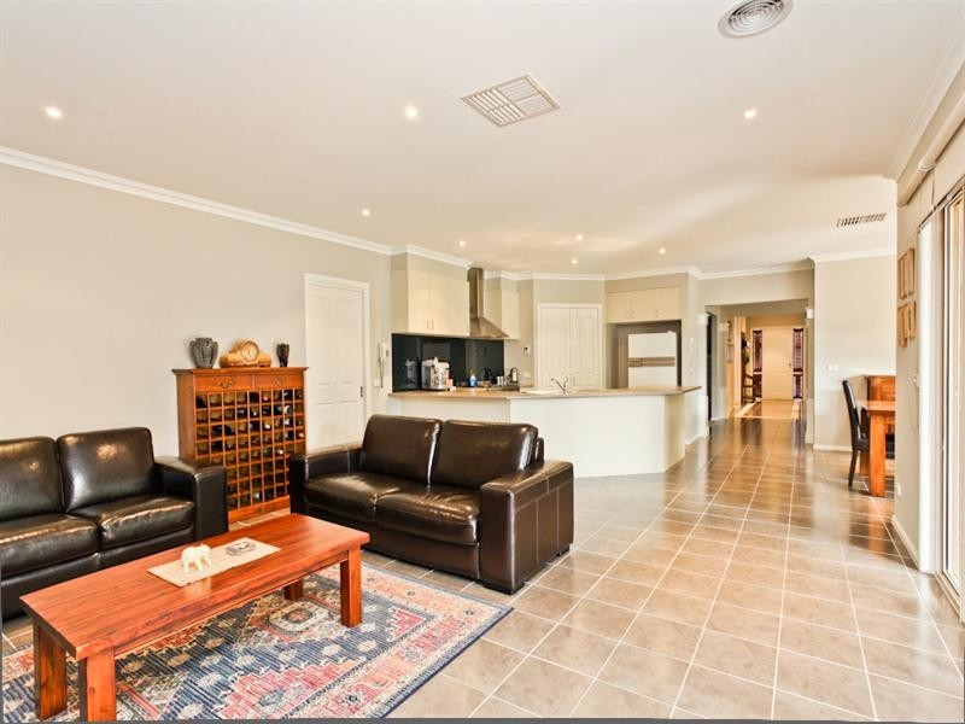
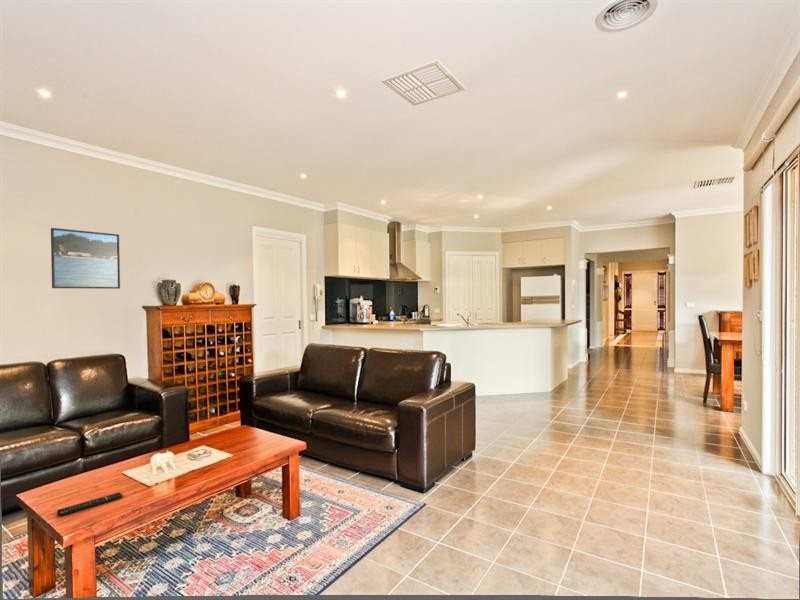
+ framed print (87, 259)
+ remote control (90, 504)
